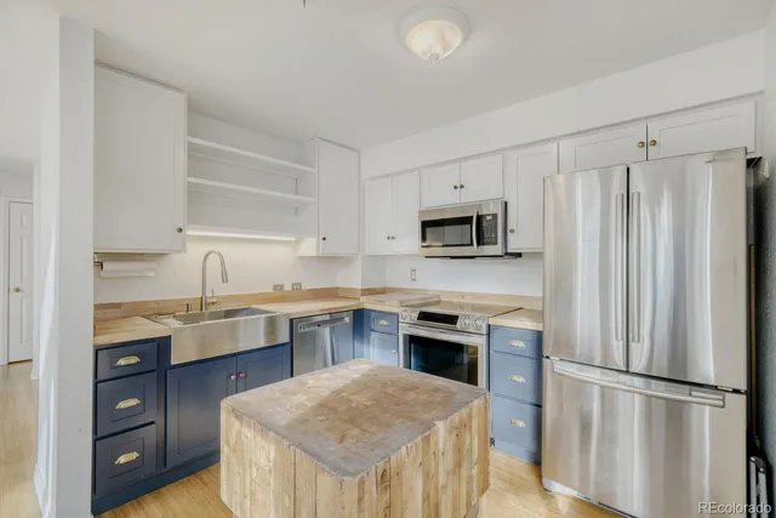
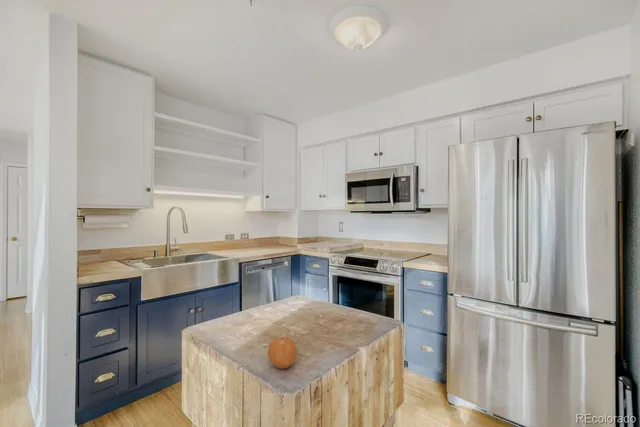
+ fruit (282, 352)
